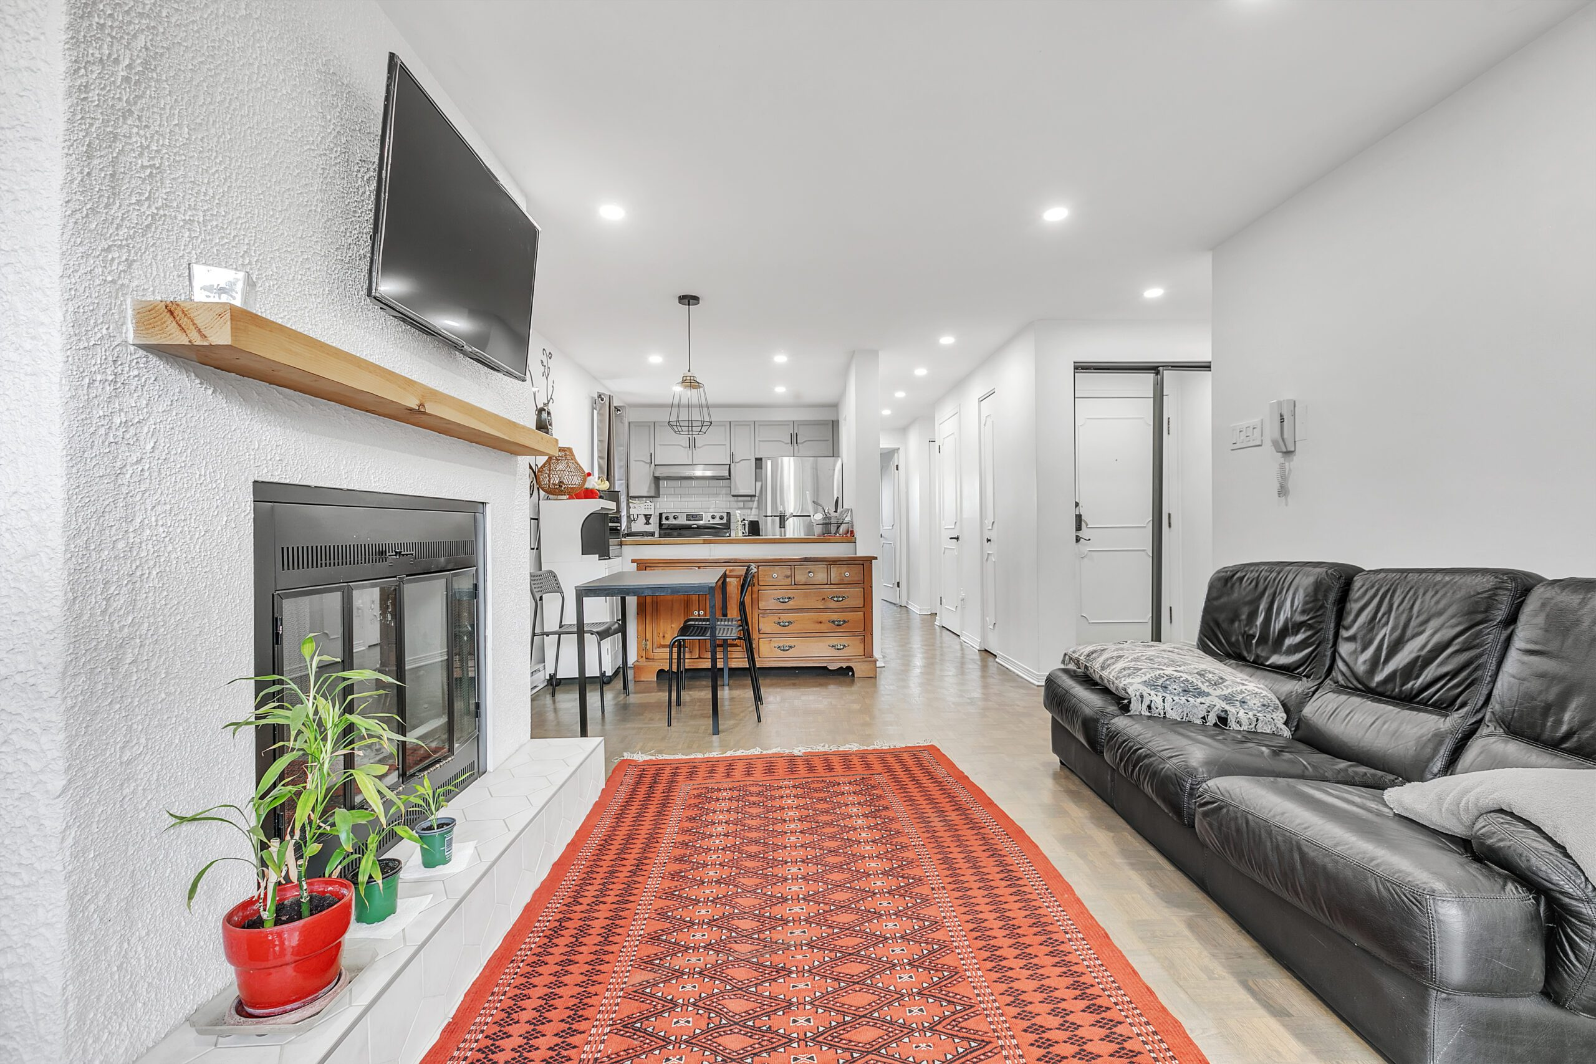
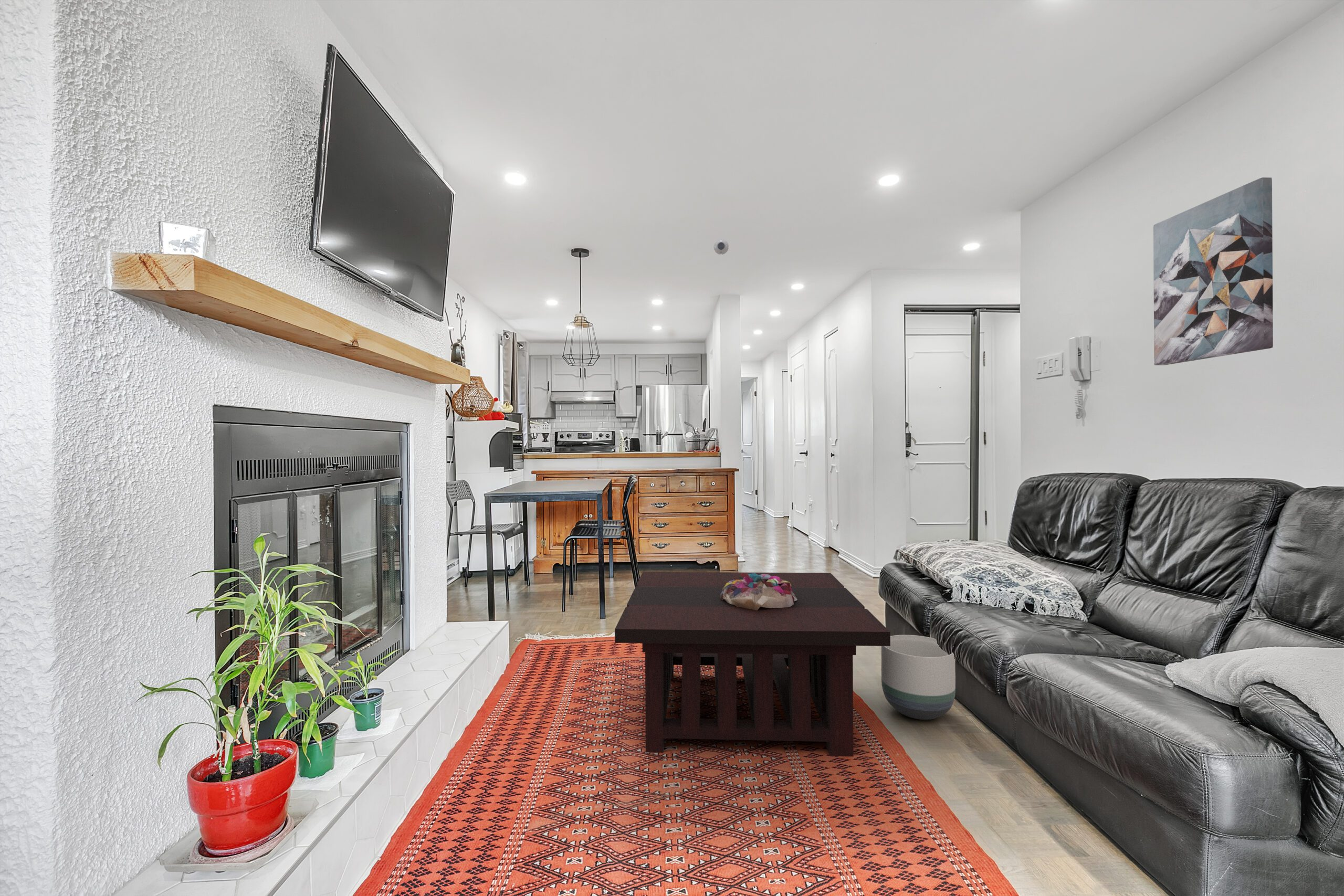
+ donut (758, 587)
+ coffee table (742, 651)
+ wall art (1208, 280)
+ planter (917, 679)
+ smoke detector (721, 246)
